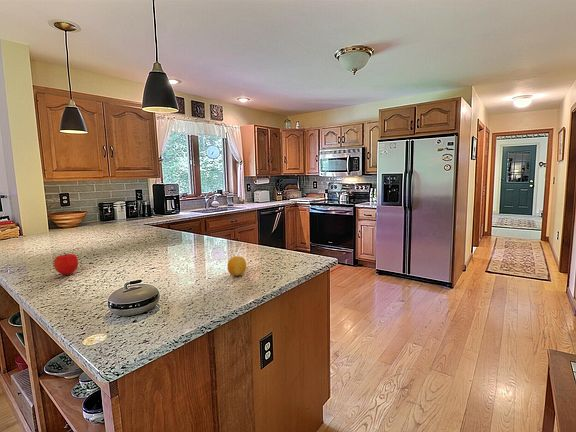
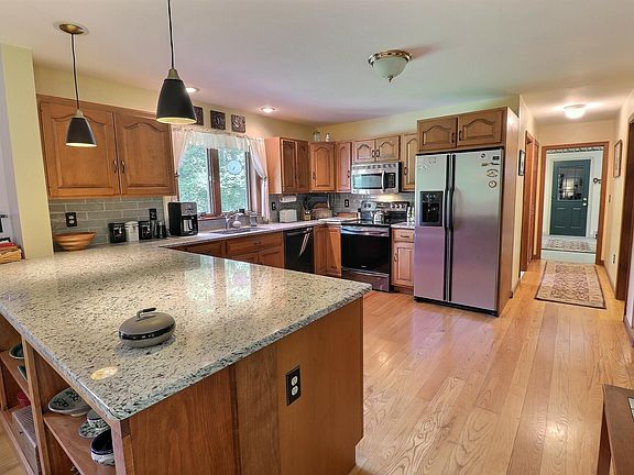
- fruit (66, 263)
- fruit (237, 265)
